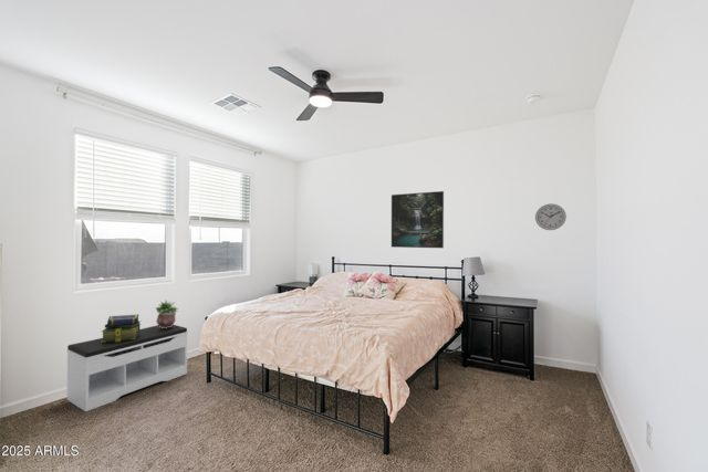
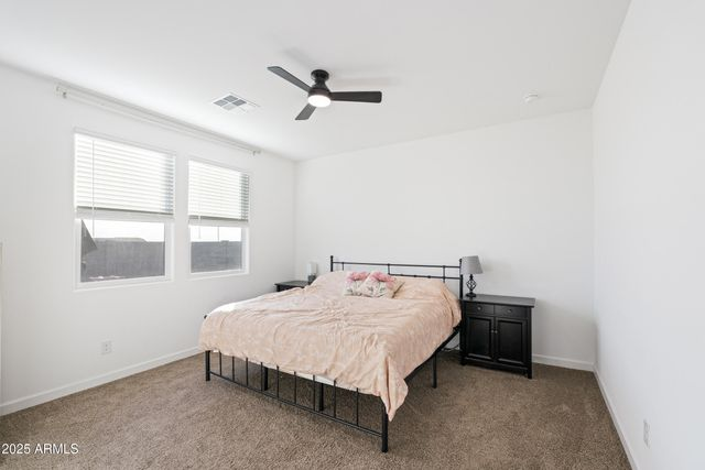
- wall clock (550, 217)
- bench (132, 360)
- potted plant (167, 313)
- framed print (416, 220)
- stack of books (123, 326)
